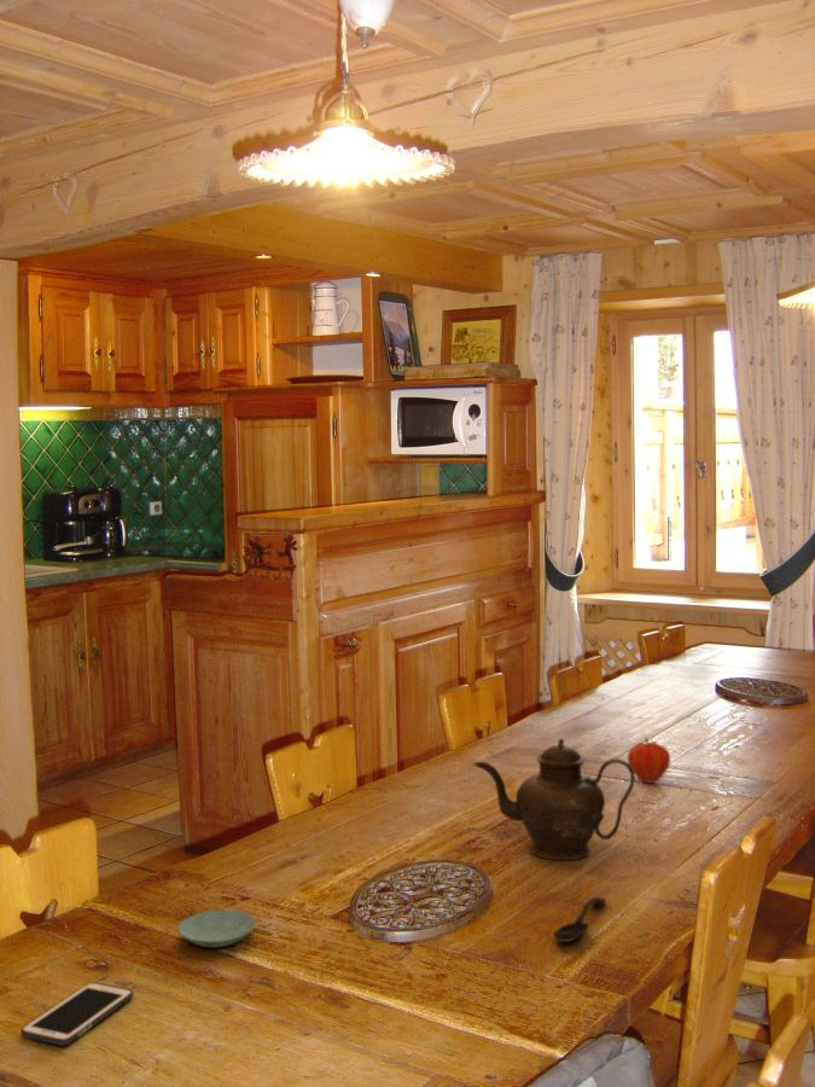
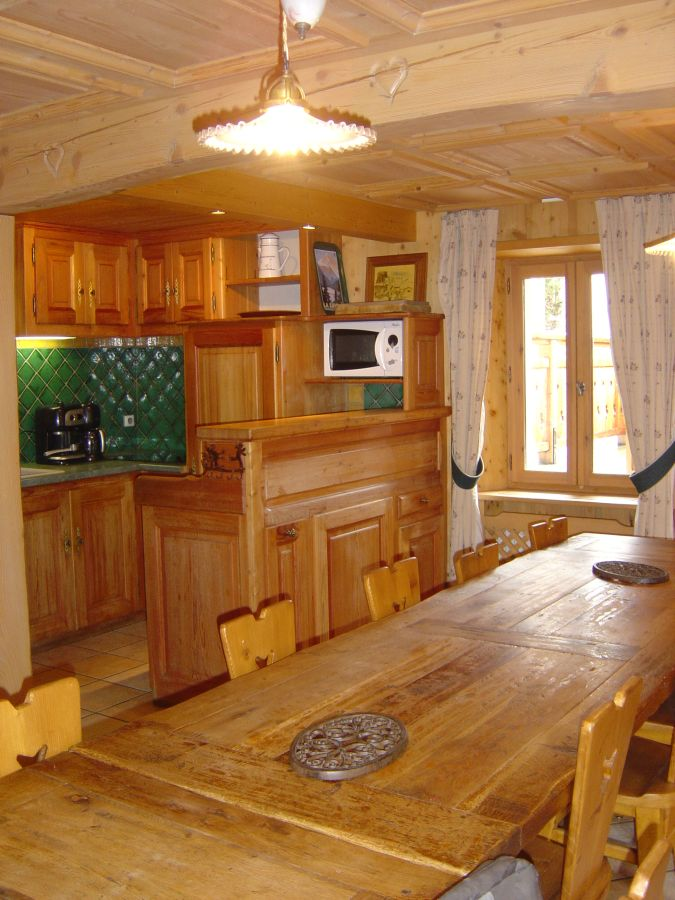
- cell phone (78, 1012)
- spoon (583, 917)
- saucer (217, 931)
- fruit (648, 760)
- teapot (553, 794)
